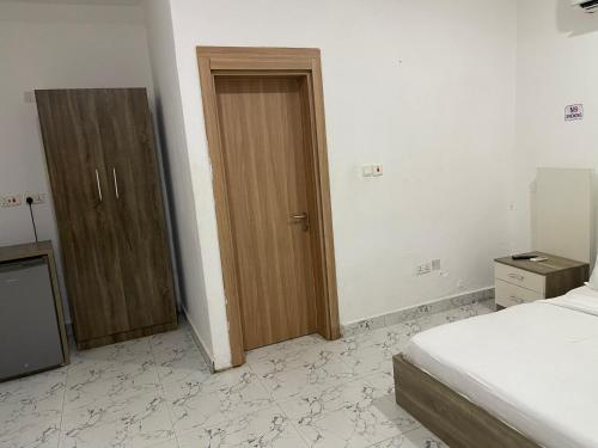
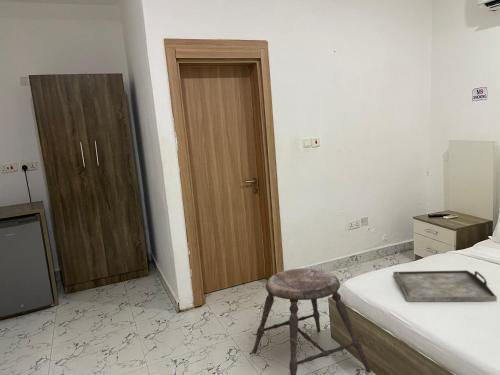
+ serving tray (439, 281)
+ stool (304, 319)
